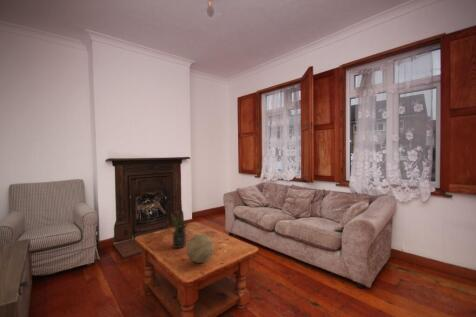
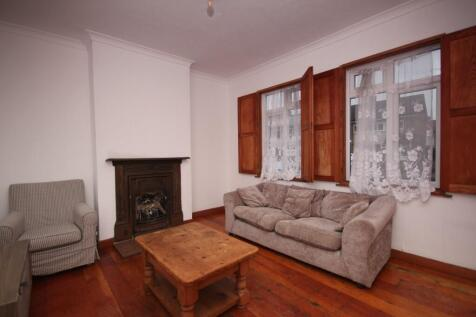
- potted plant (180, 229)
- decorative ball (200, 247)
